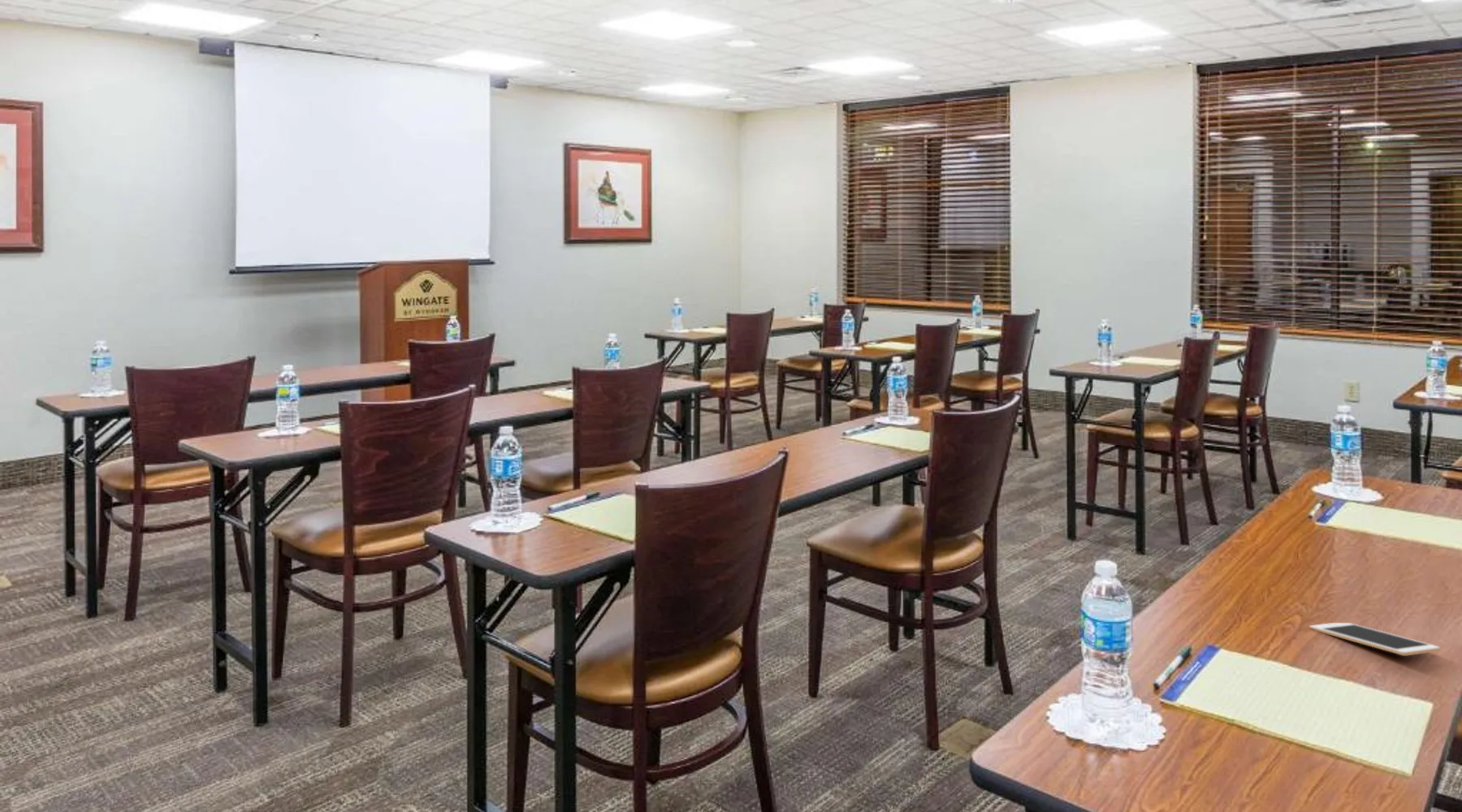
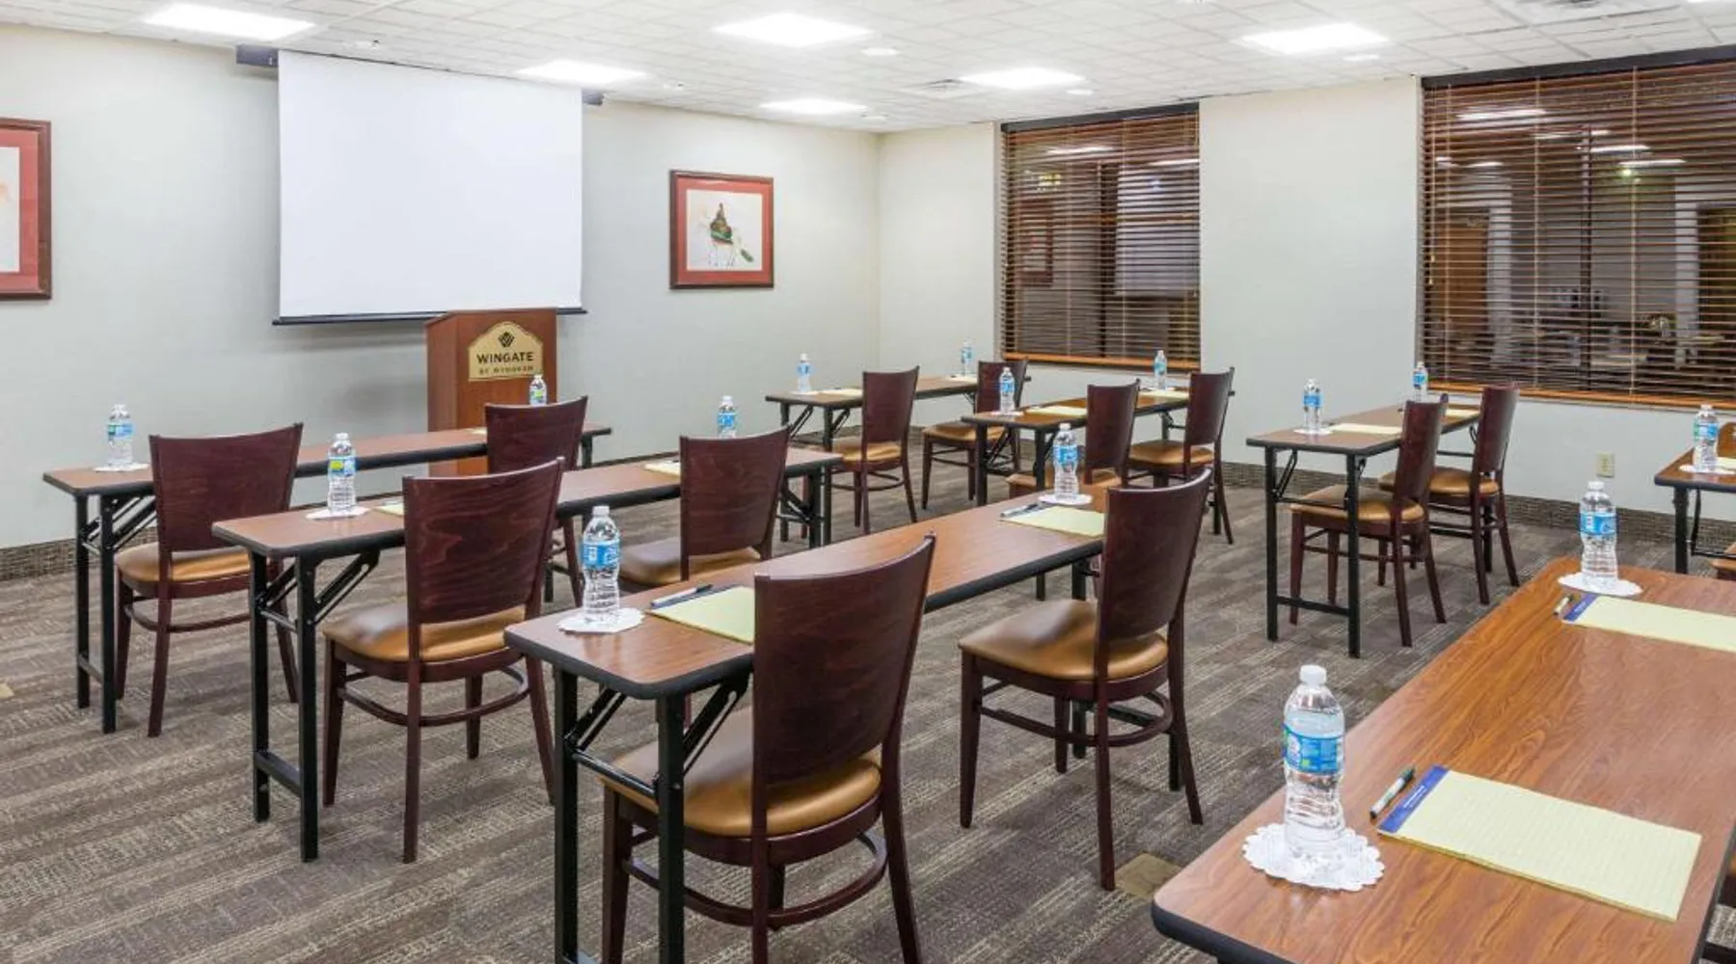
- cell phone (1372, 637)
